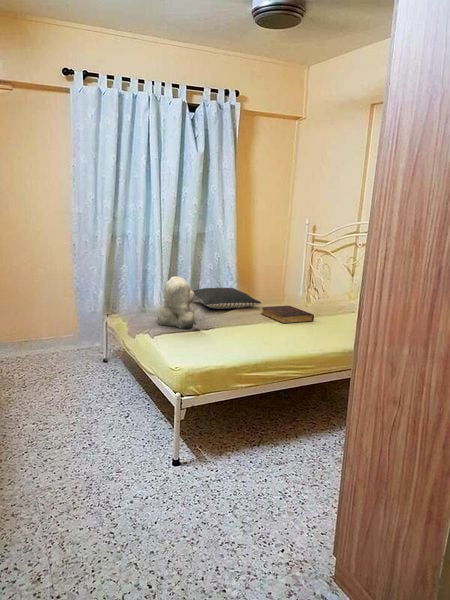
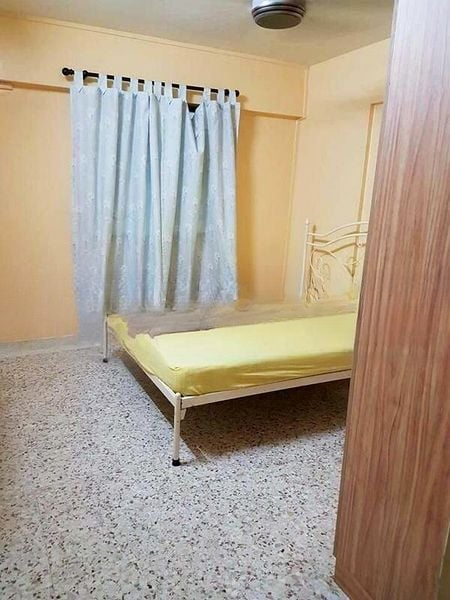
- teddy bear (178, 300)
- pillow (222, 297)
- book (286, 314)
